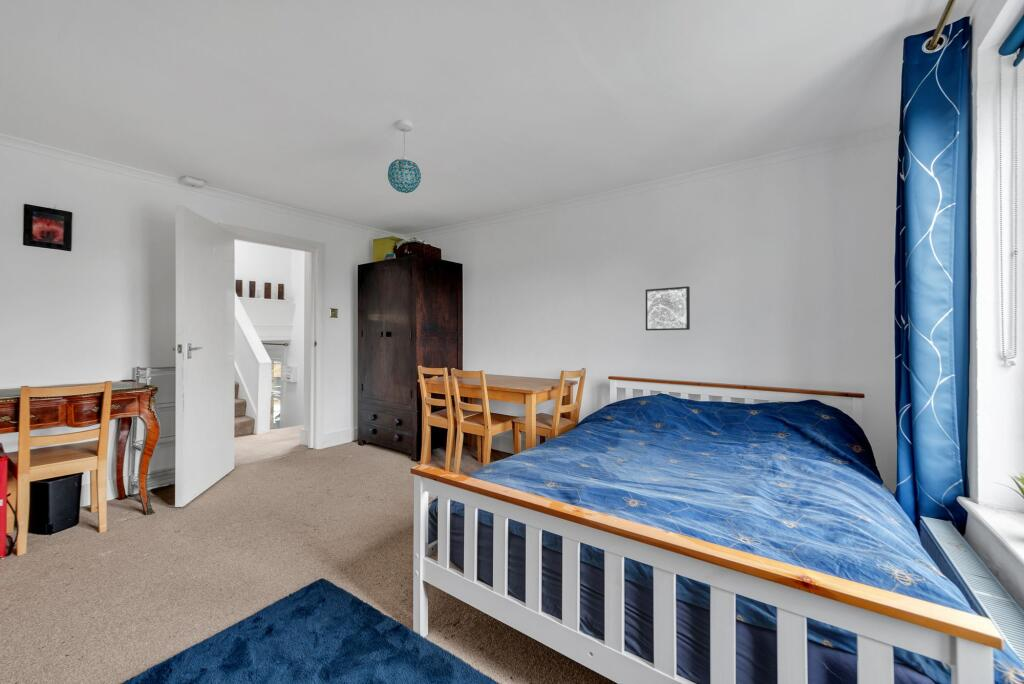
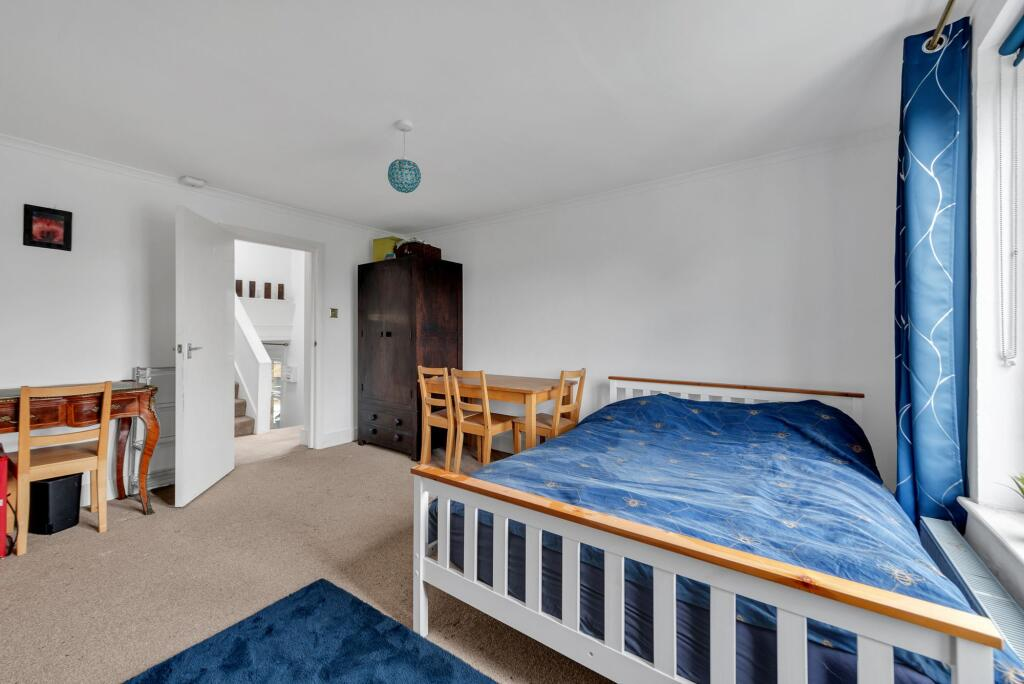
- wall art (667, 309)
